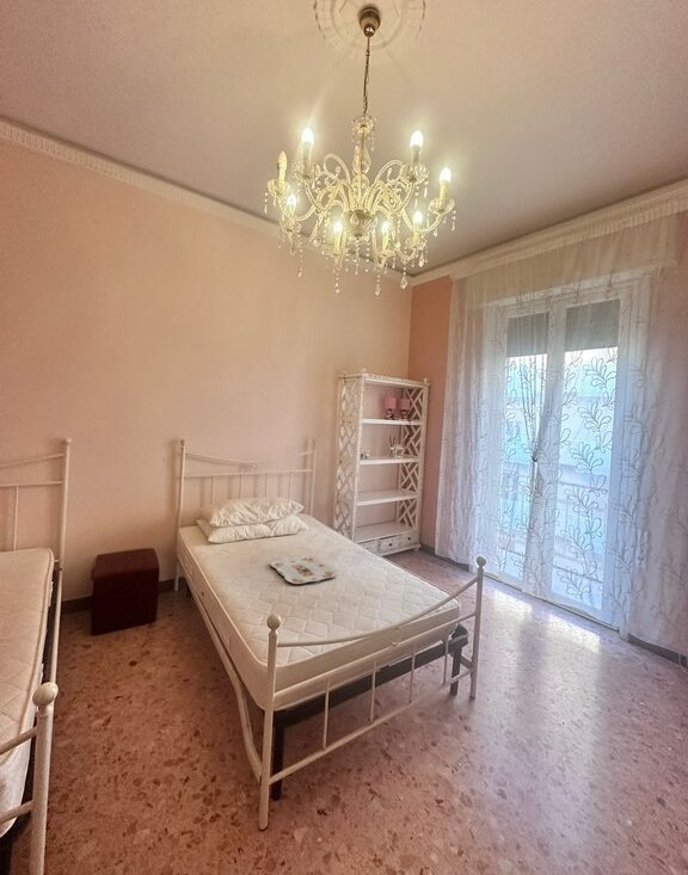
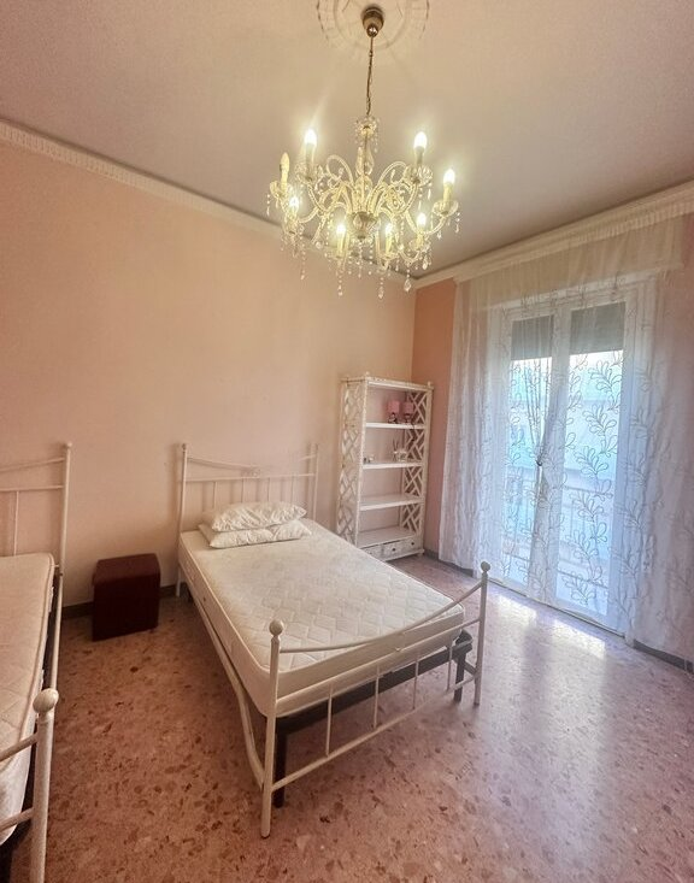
- serving tray (302, 568)
